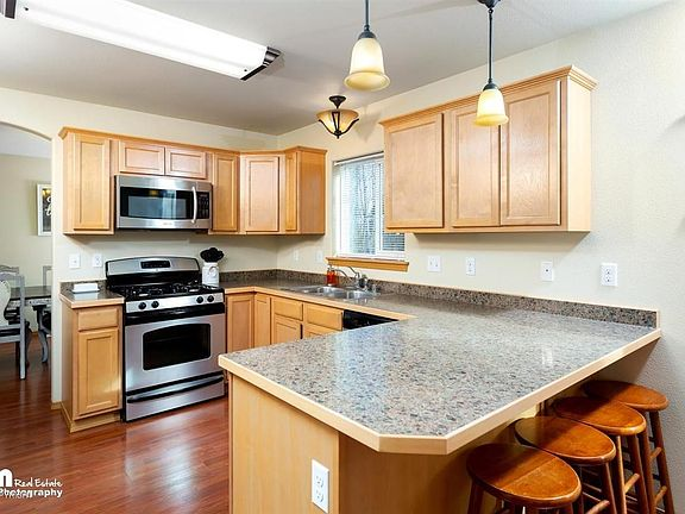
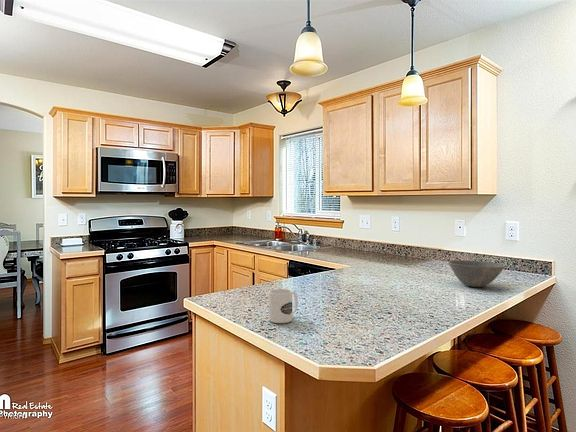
+ bowl (475, 274)
+ mug (284, 304)
